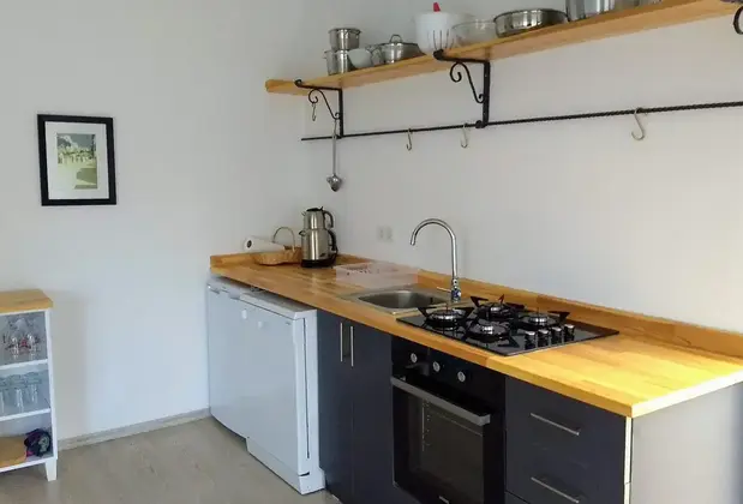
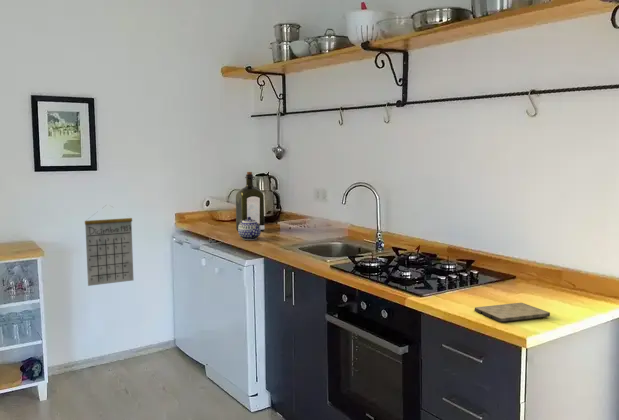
+ liquor (249, 201)
+ calendar (109, 243)
+ cutting board (511, 311)
+ teapot (249, 227)
